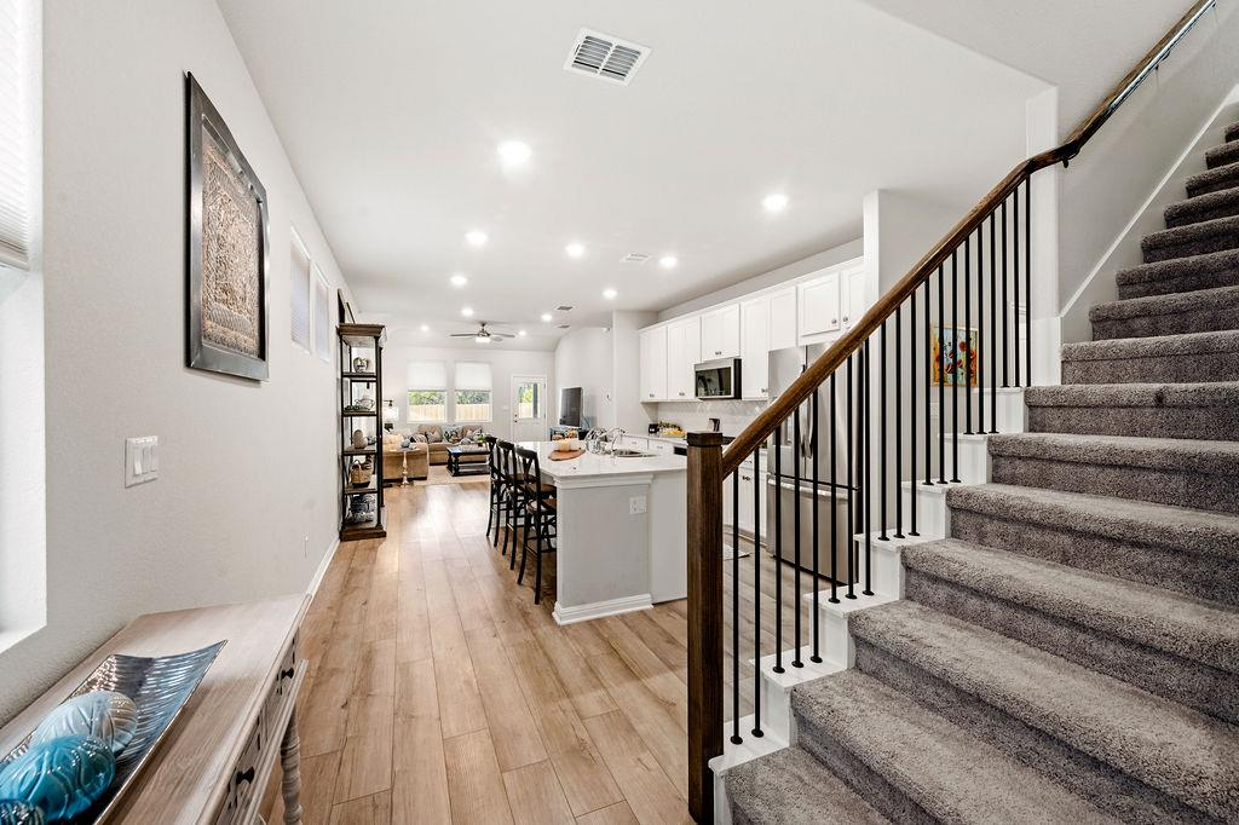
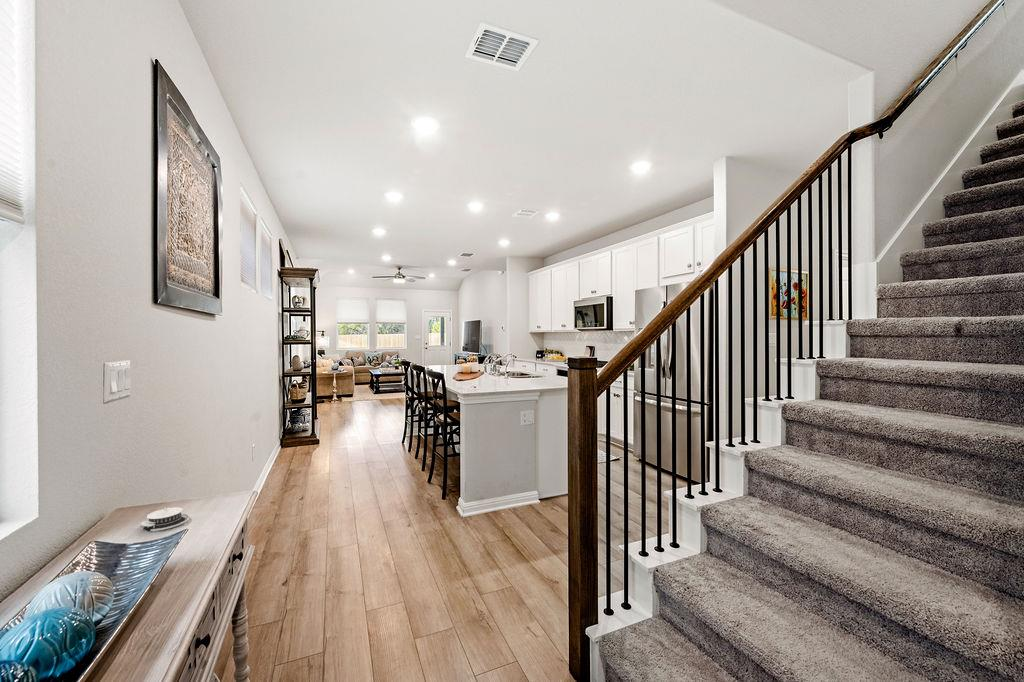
+ architectural model (165, 514)
